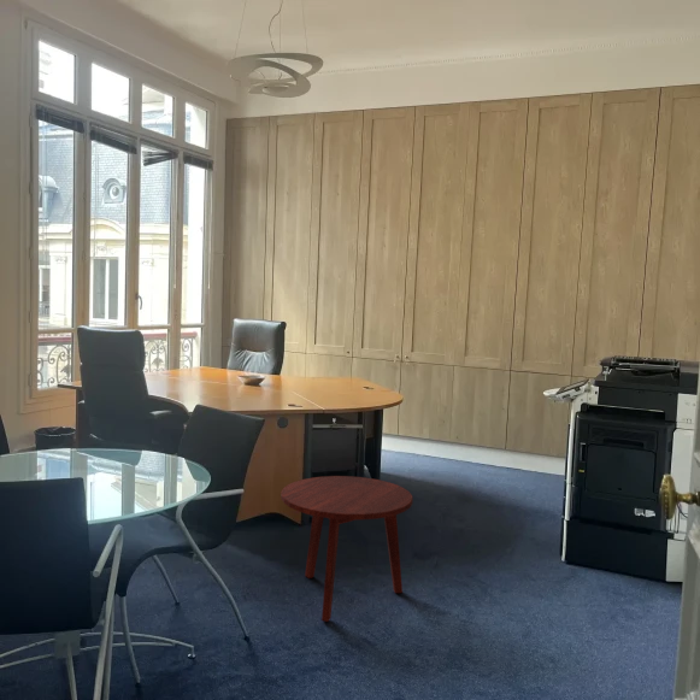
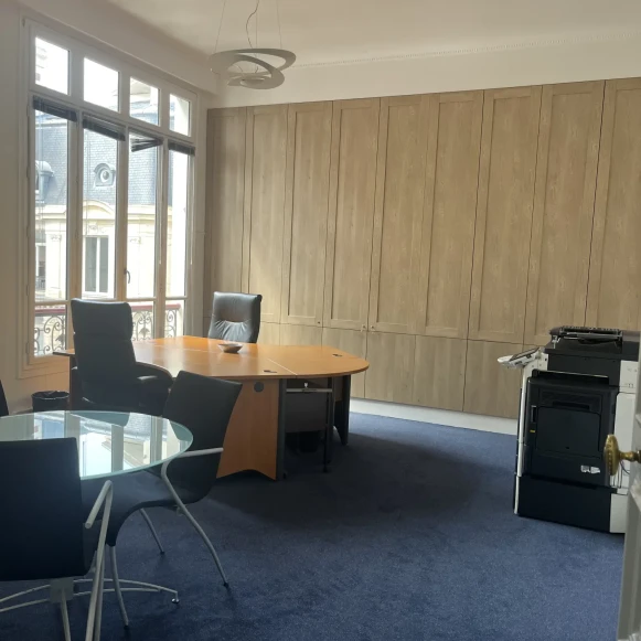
- side table (336, 543)
